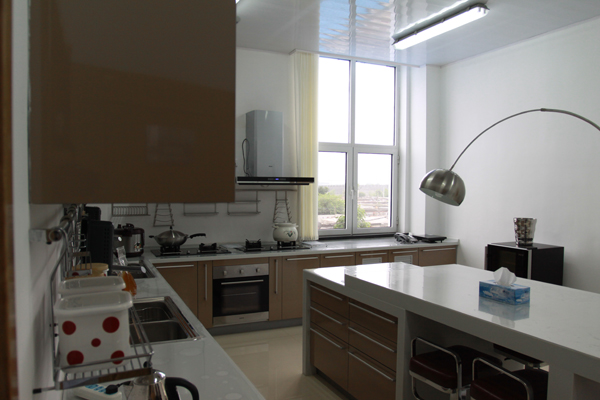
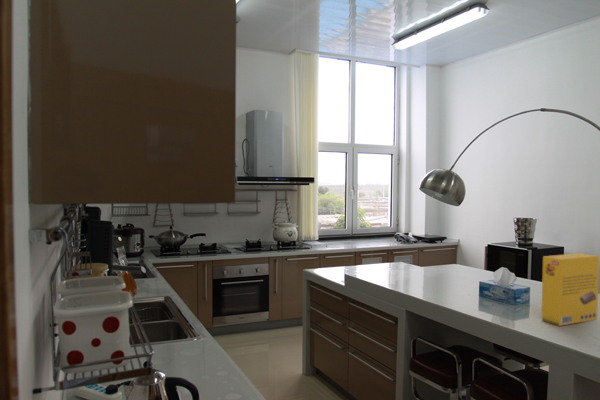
+ cereal box (570, 288)
